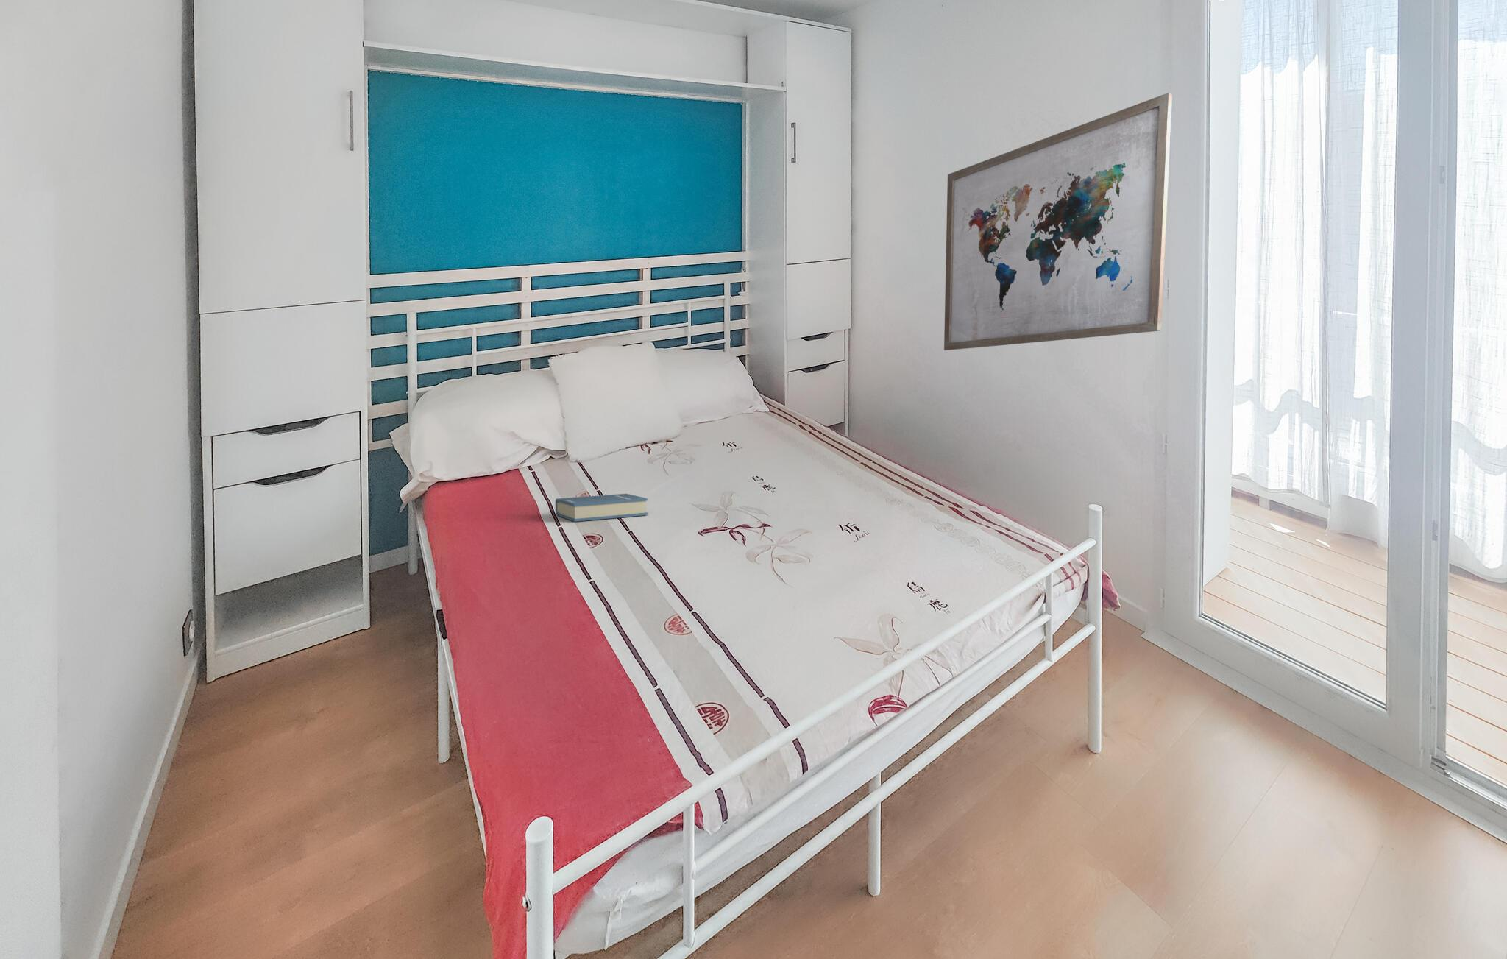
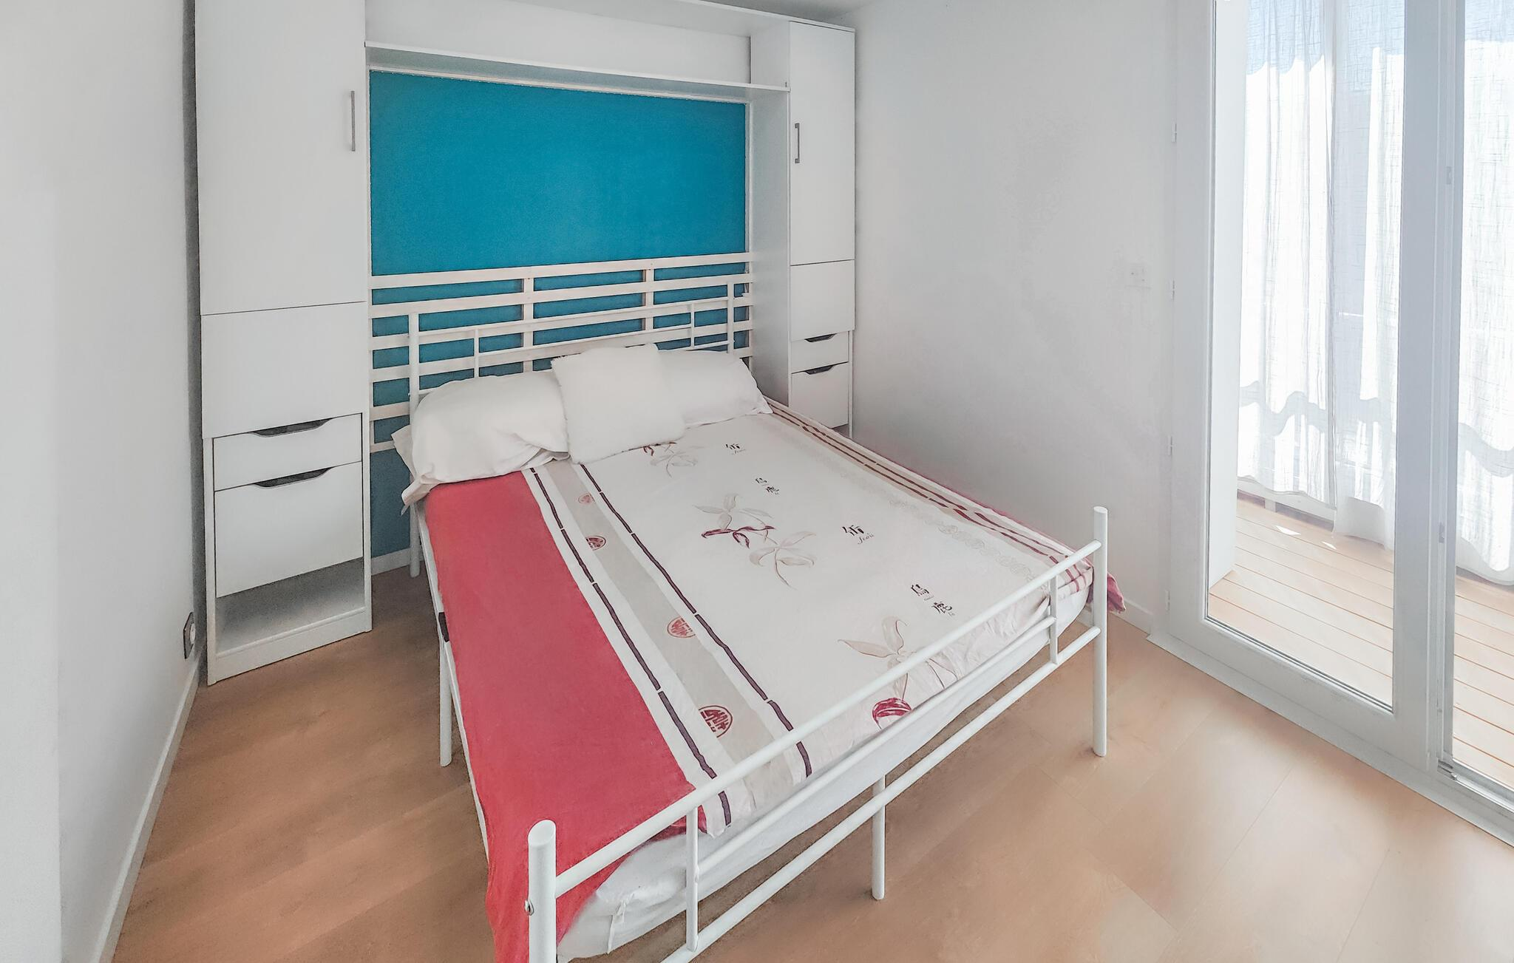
- wall art (1040, 242)
- hardback book (601, 506)
